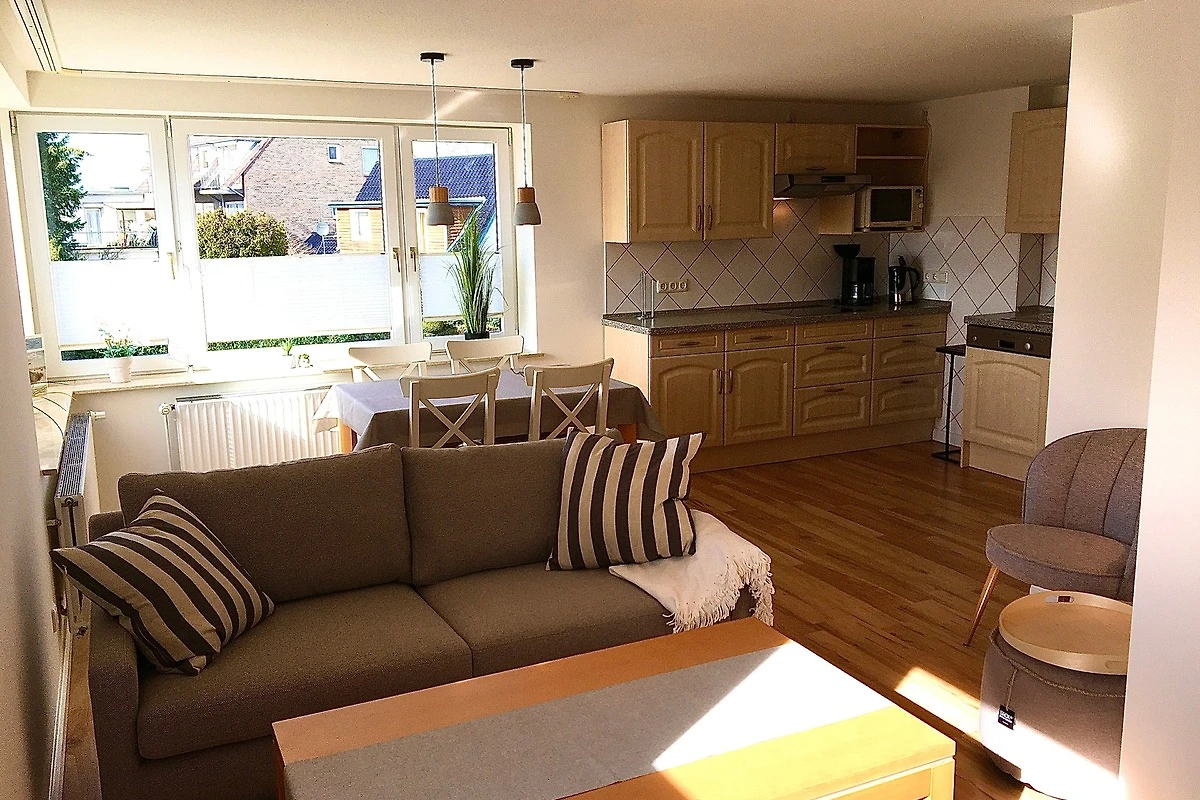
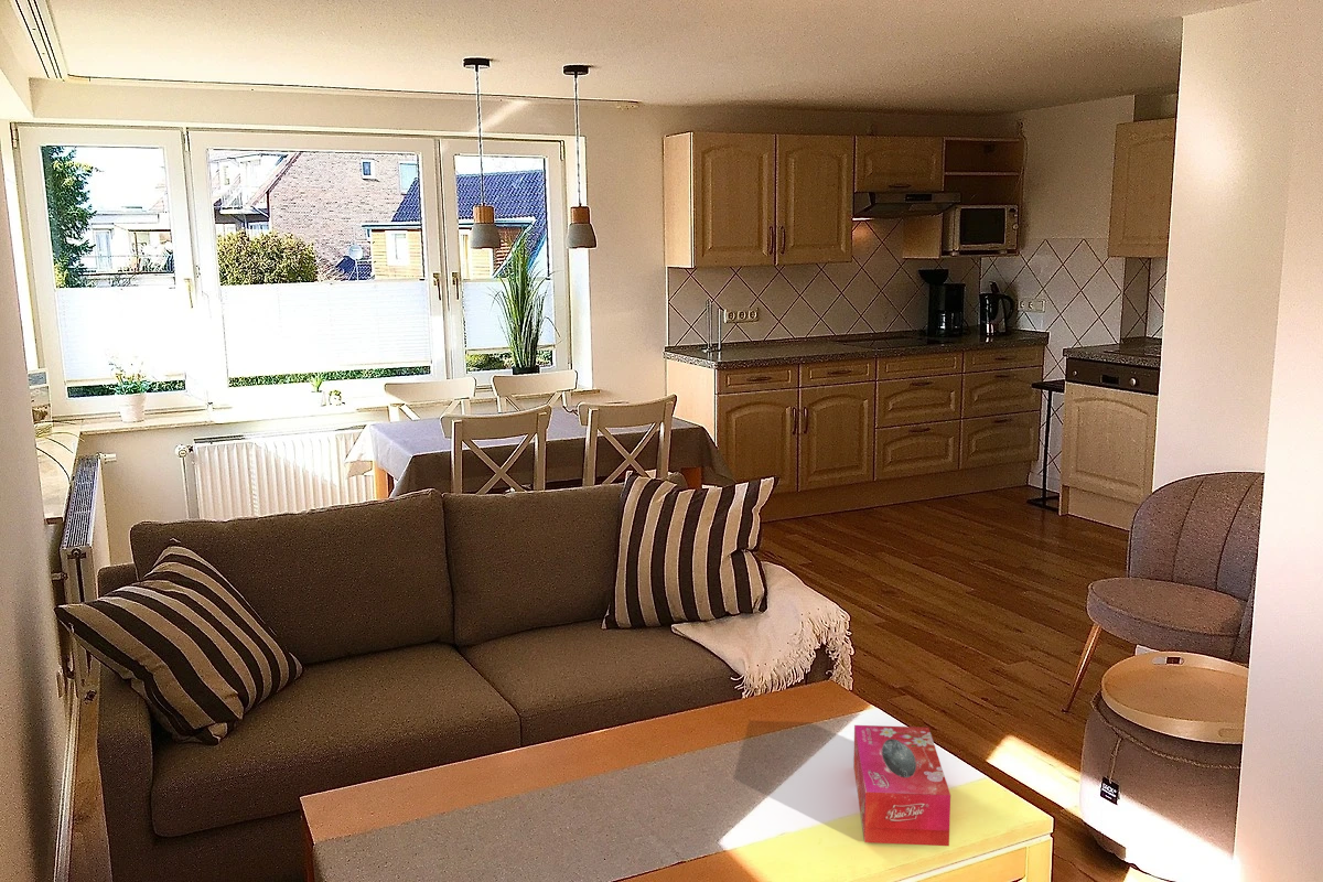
+ tissue box (899, 781)
